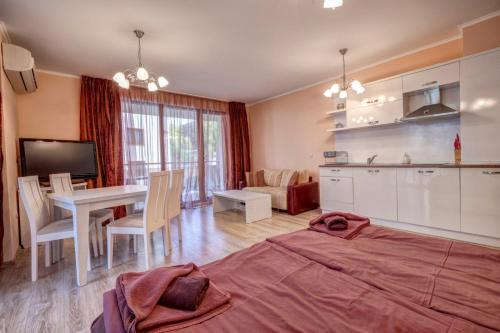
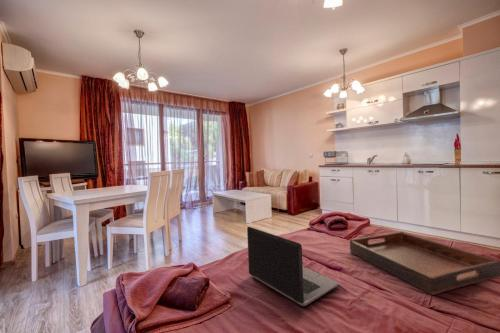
+ laptop computer (290, 255)
+ serving tray (413, 255)
